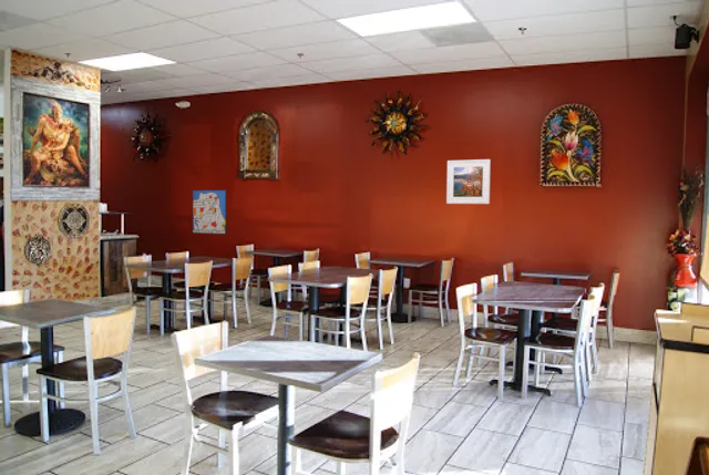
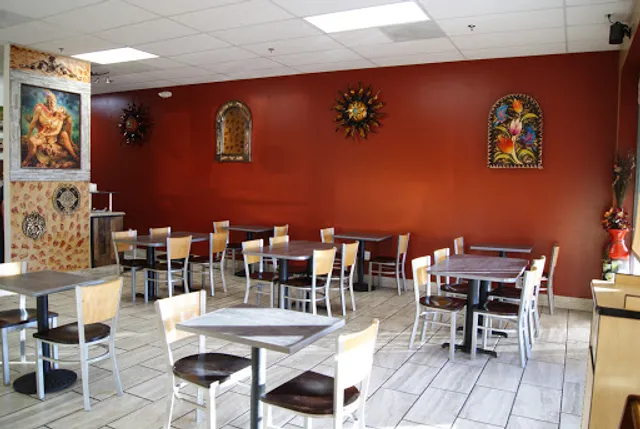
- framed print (467, 182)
- wall art (208, 211)
